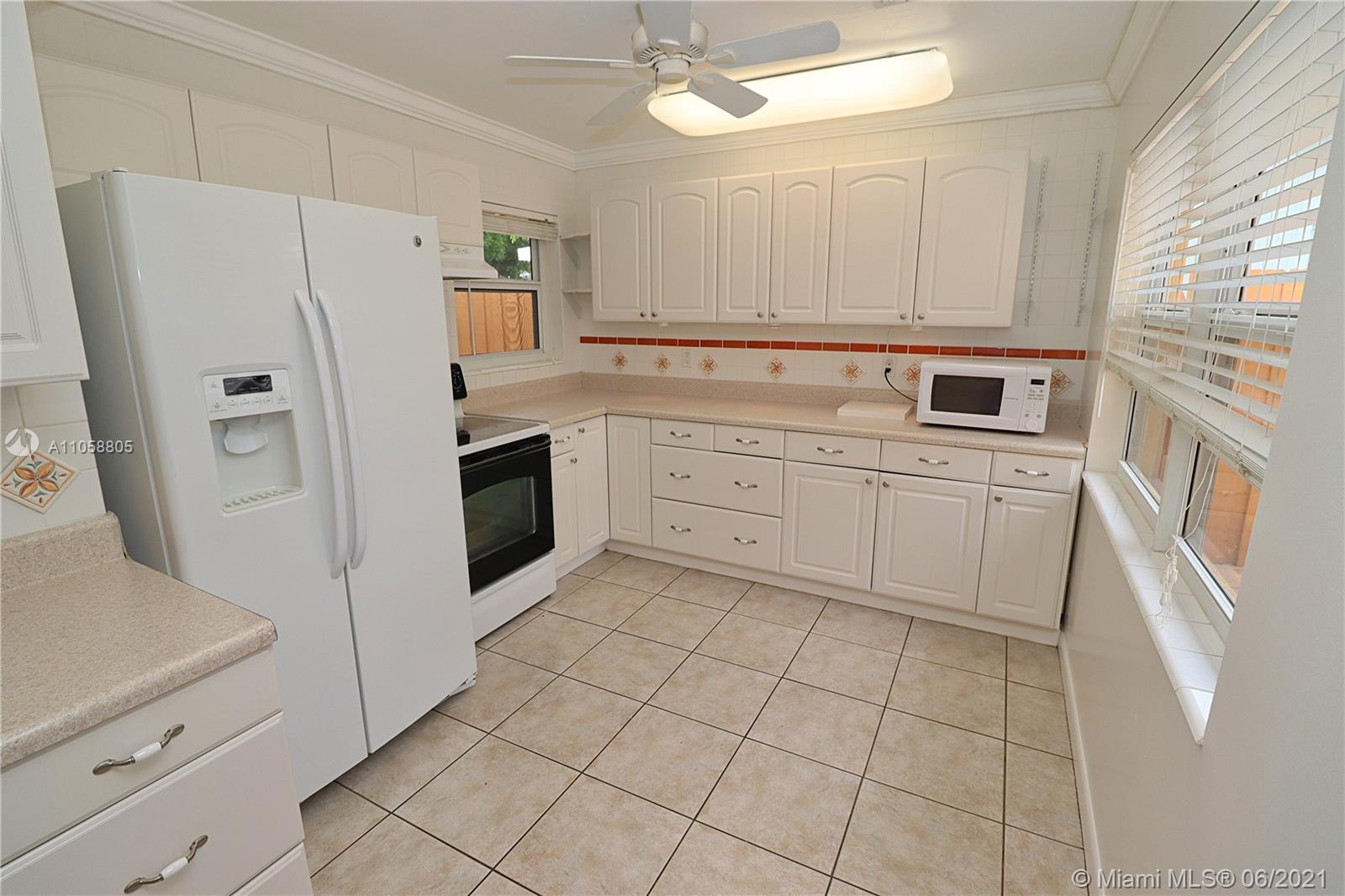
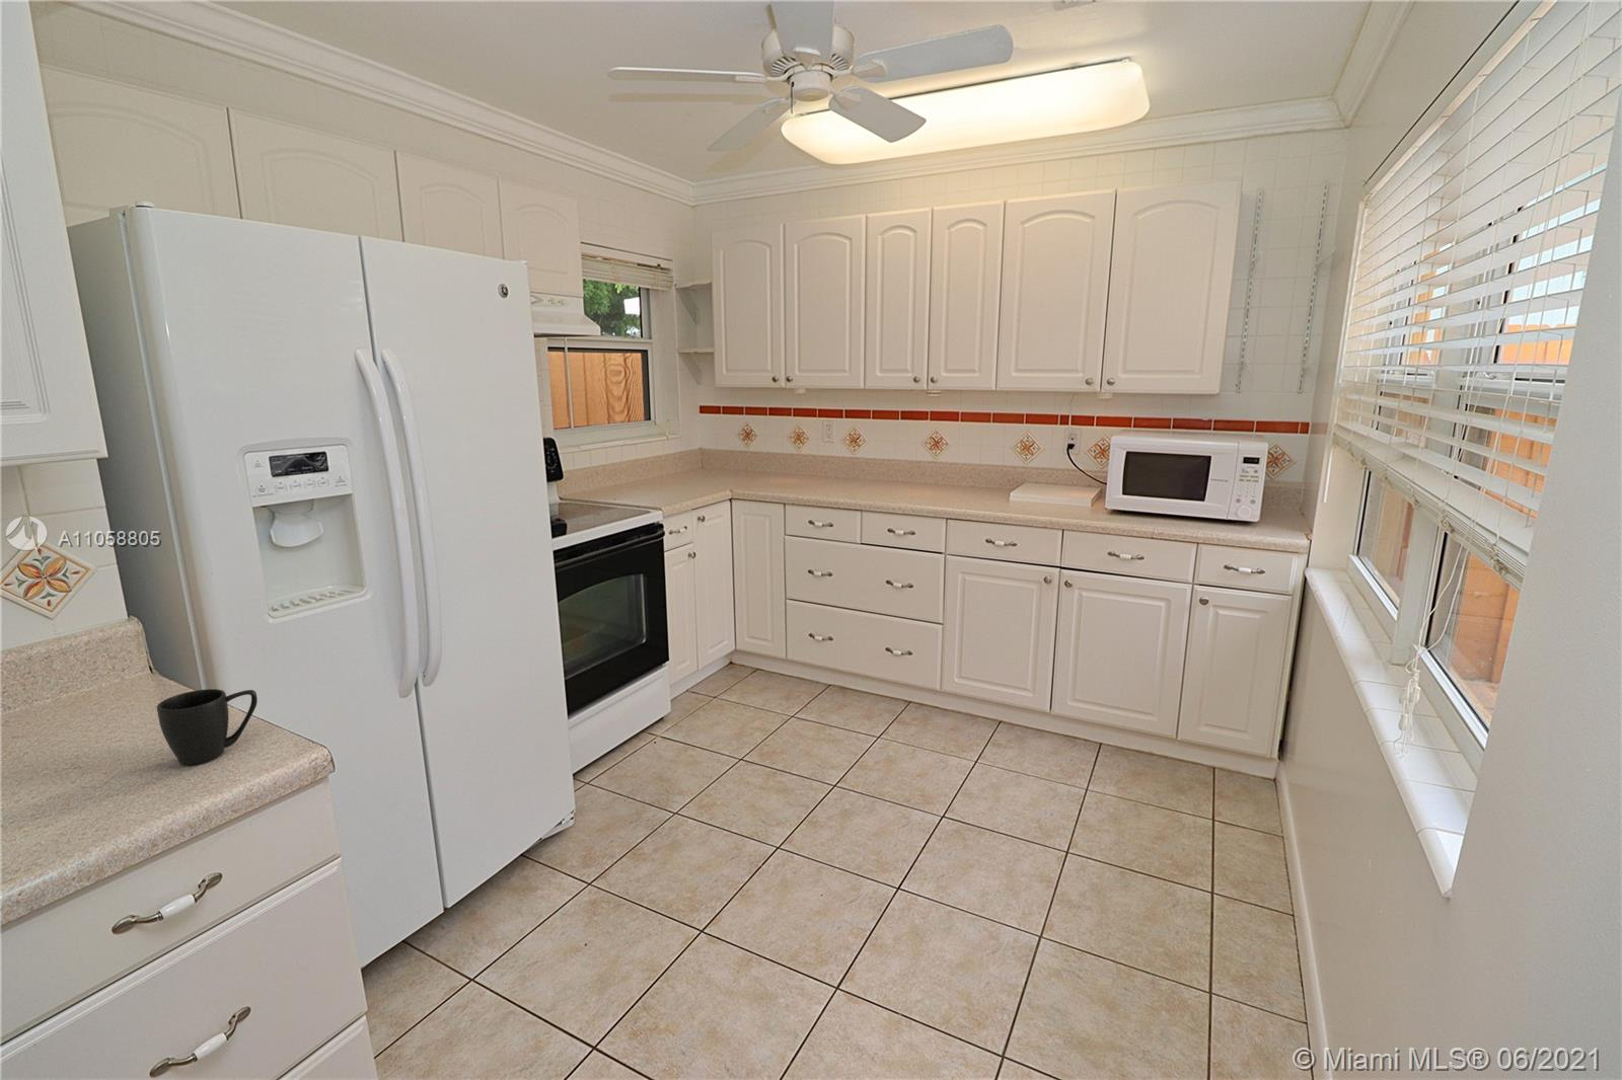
+ mug (212, 723)
